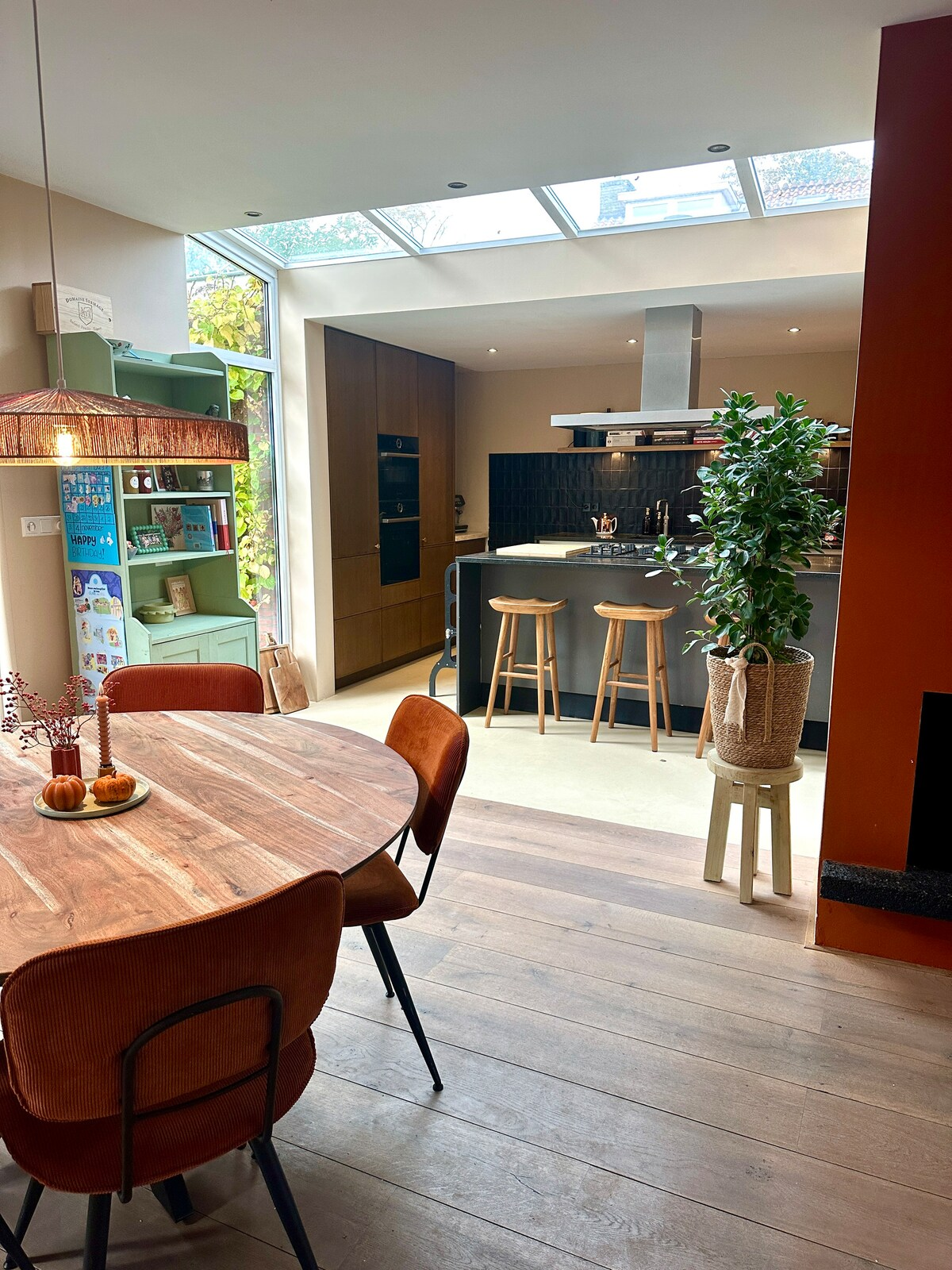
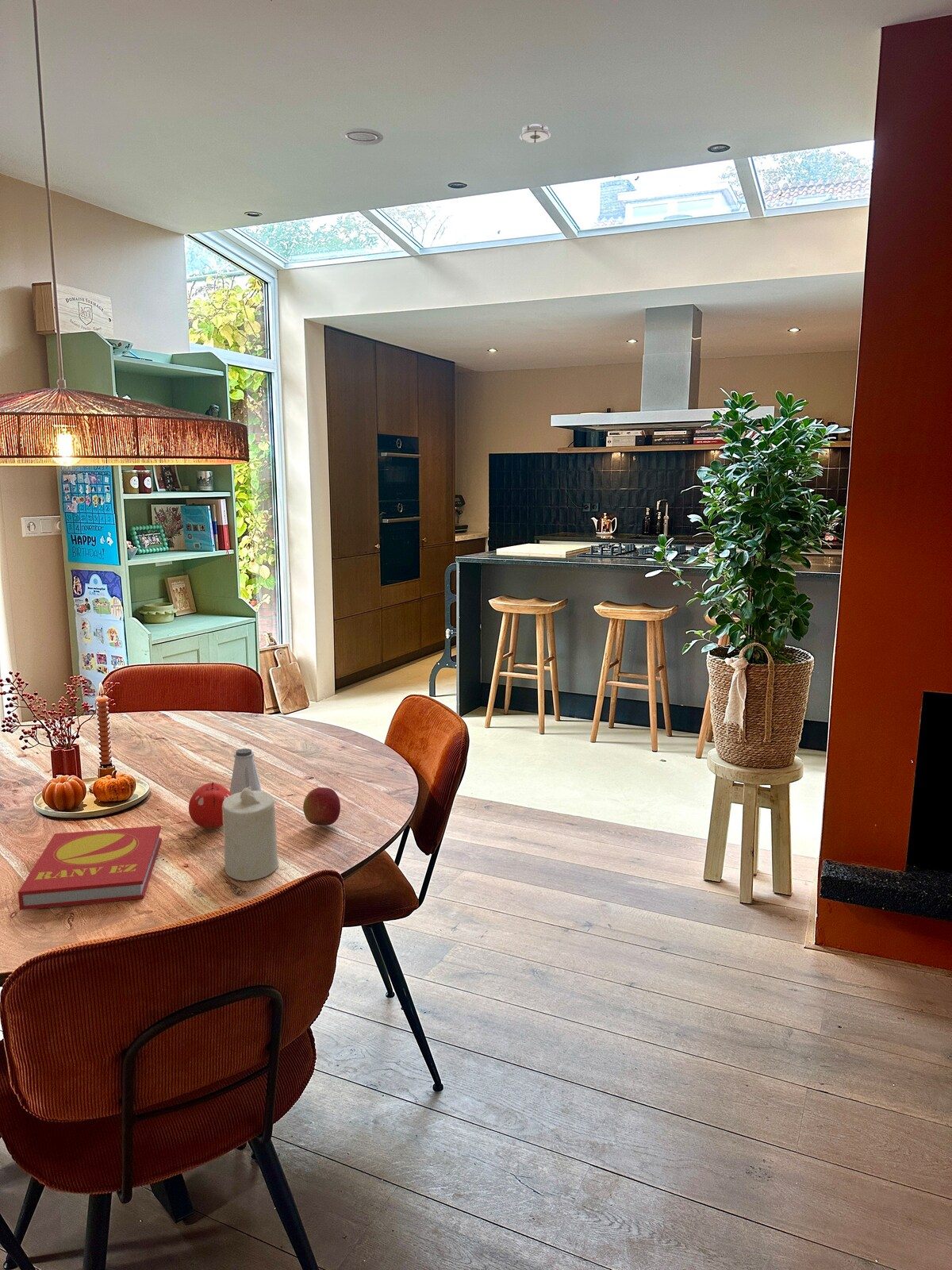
+ recessed light (361, 133)
+ book (96, 864)
+ smoke detector (534, 133)
+ saltshaker (244, 772)
+ candle (250, 828)
+ fruit (212, 803)
+ apple (321, 806)
